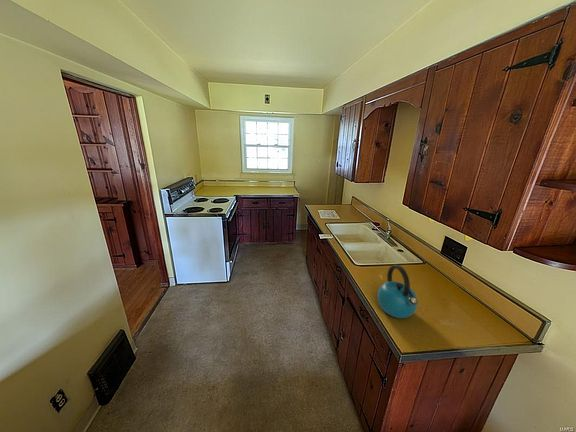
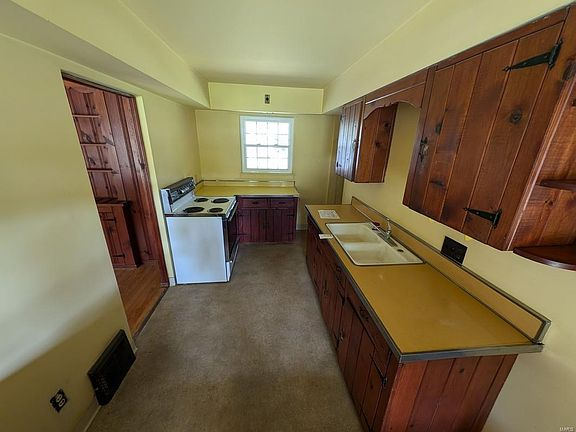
- kettle (399, 291)
